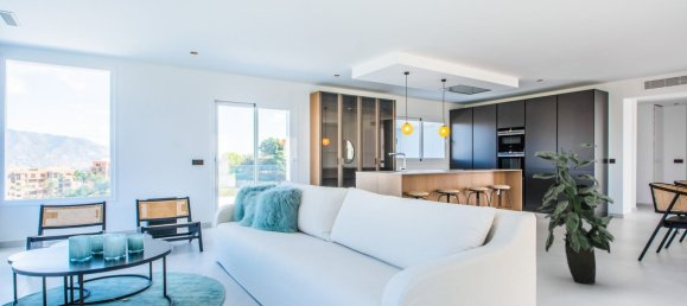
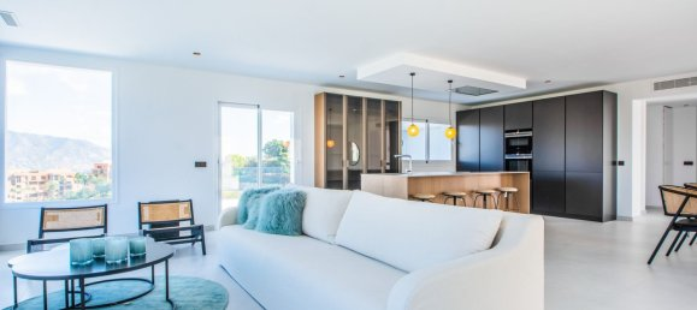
- indoor plant (575, 212)
